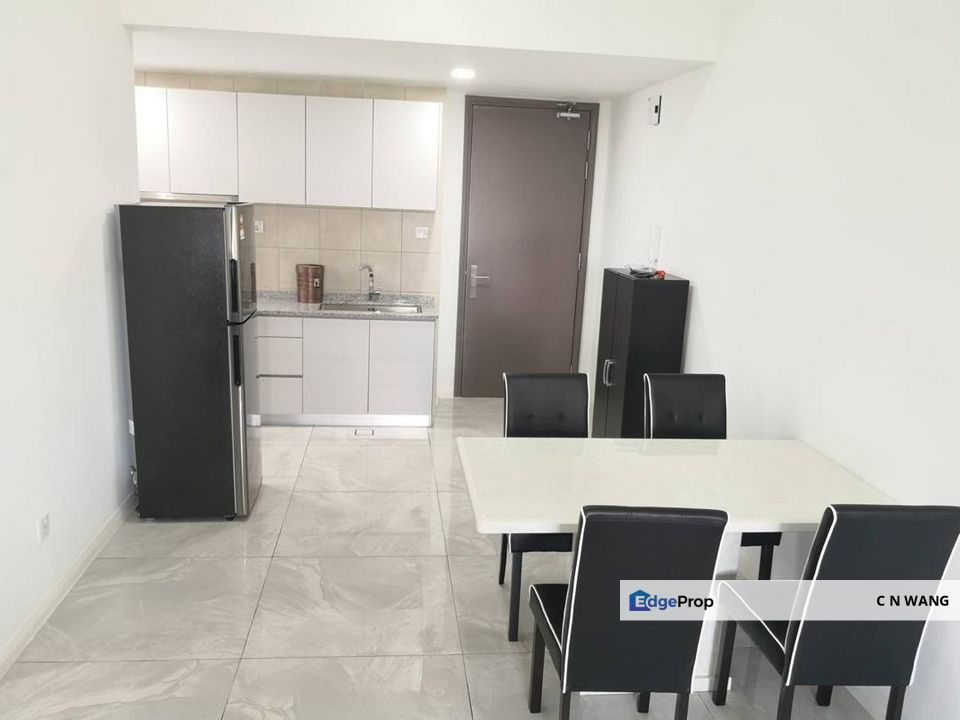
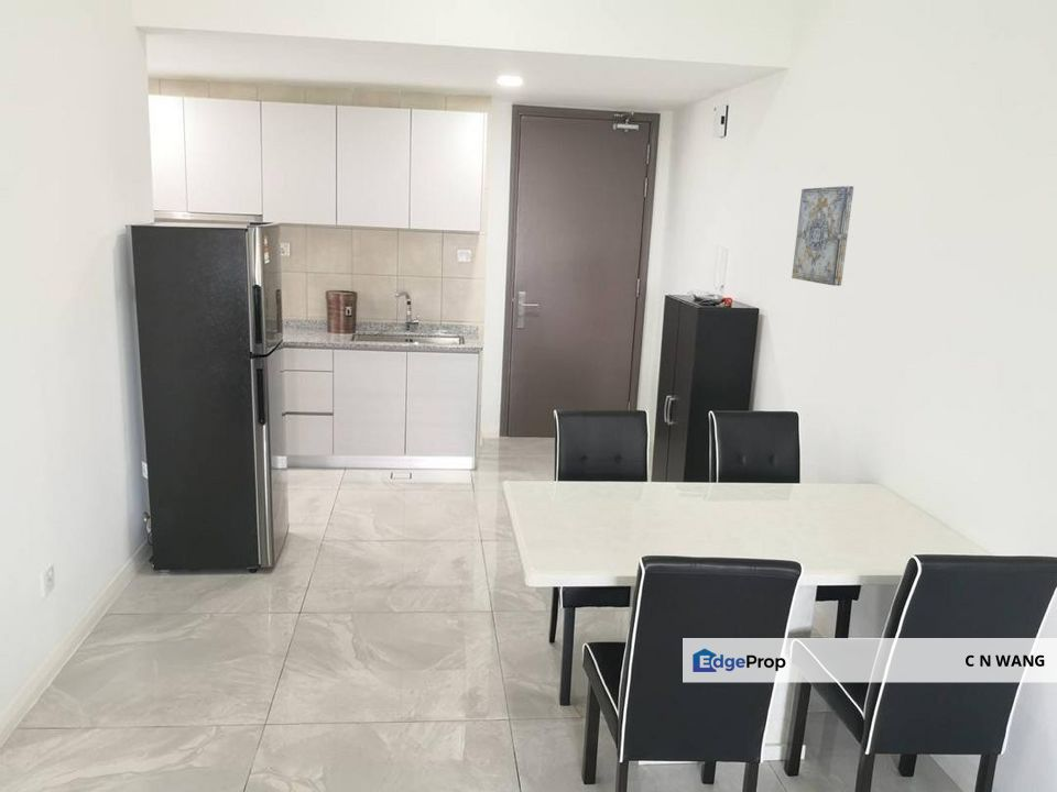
+ wall art (820, 234)
